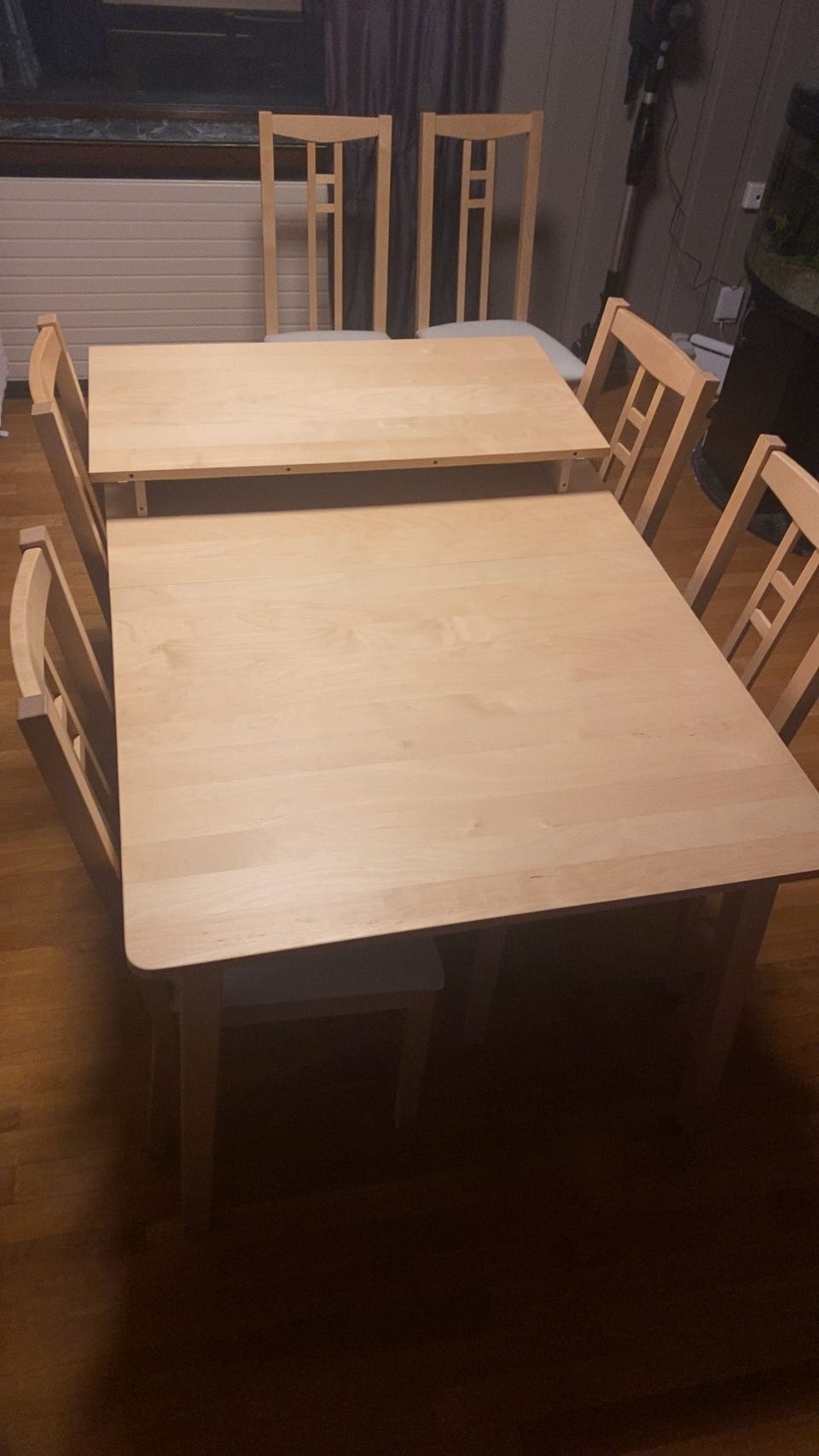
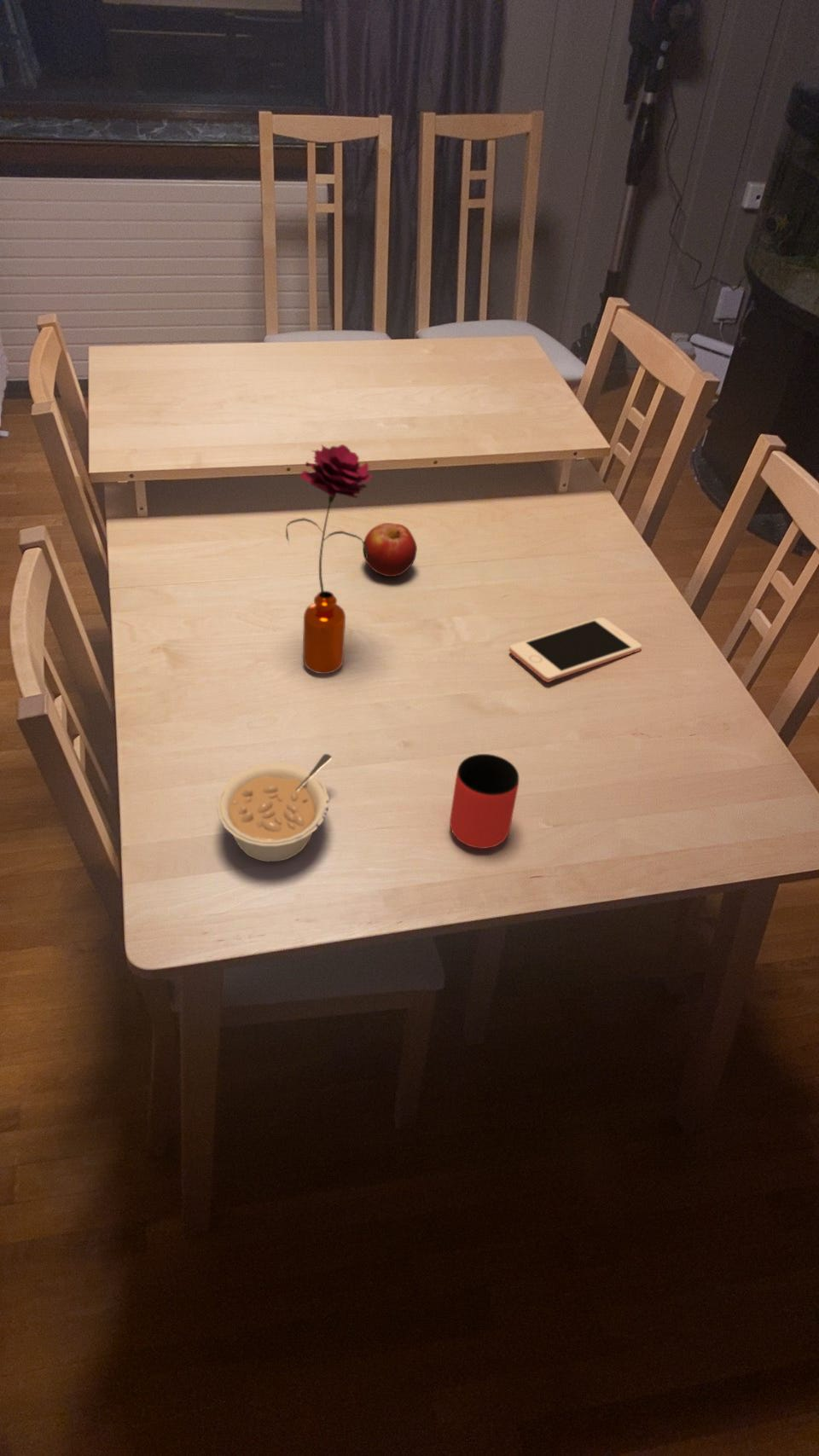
+ cup (482, 793)
+ legume (274, 810)
+ cell phone (576, 648)
+ flower (321, 564)
+ fruit (389, 549)
